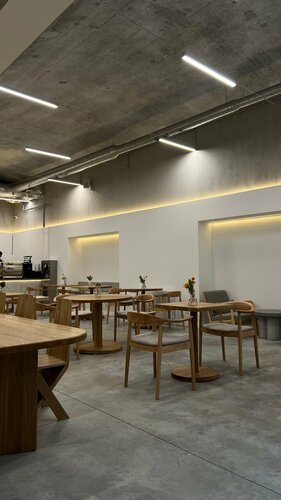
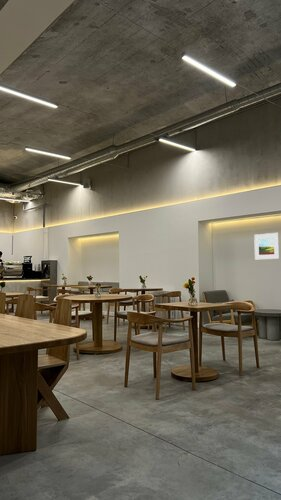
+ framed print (266, 246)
